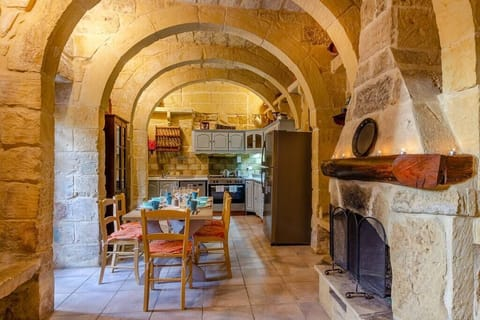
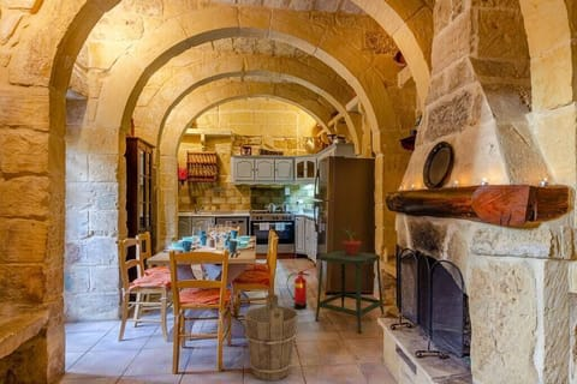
+ potted plant (351, 239)
+ bucket (270, 335)
+ stool (344, 287)
+ fire extinguisher (298, 287)
